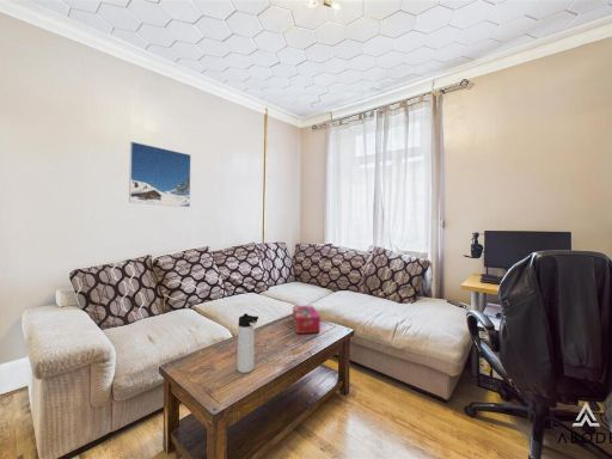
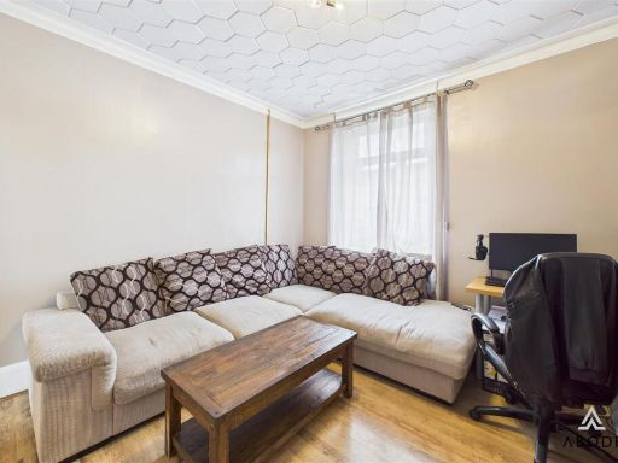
- tissue box (305, 318)
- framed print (161, 176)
- thermos bottle (247, 342)
